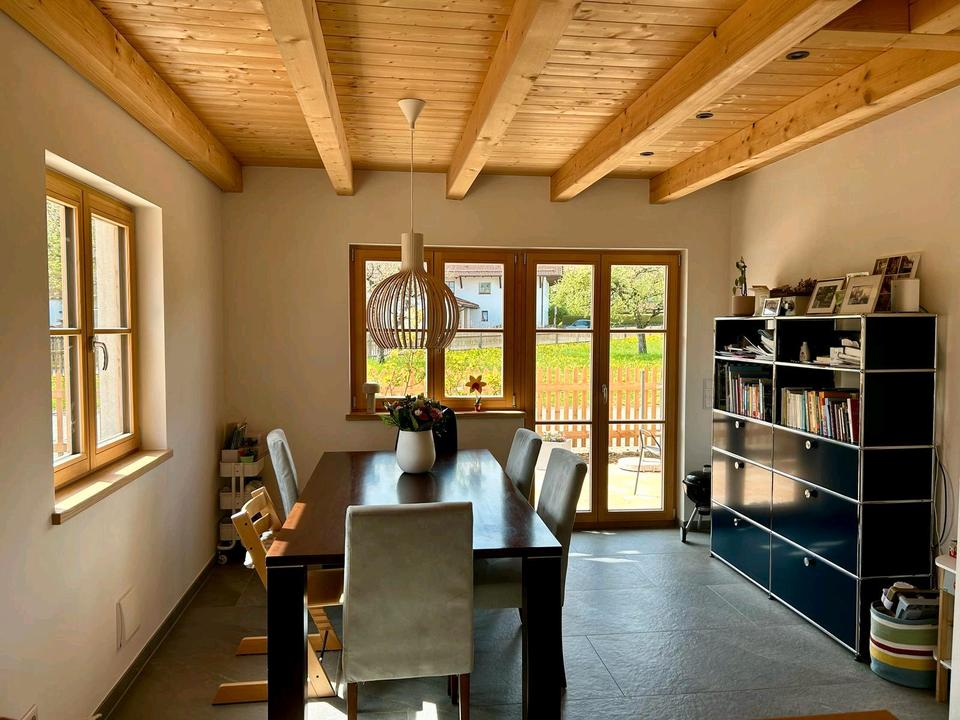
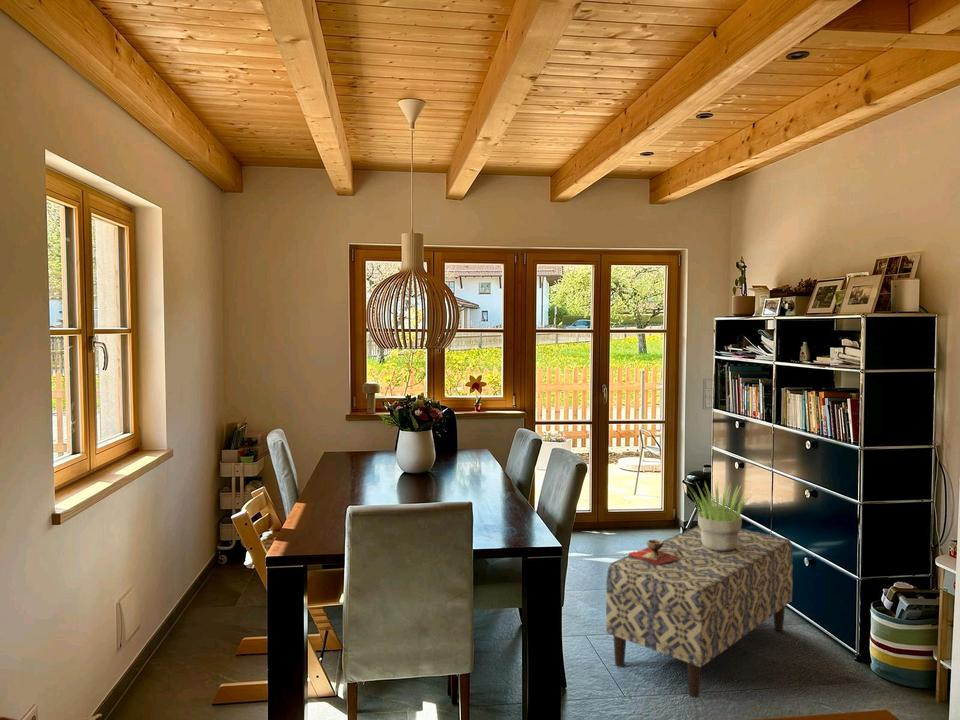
+ bench (704, 598)
+ decorative bowl (653, 548)
+ potted plant (719, 517)
